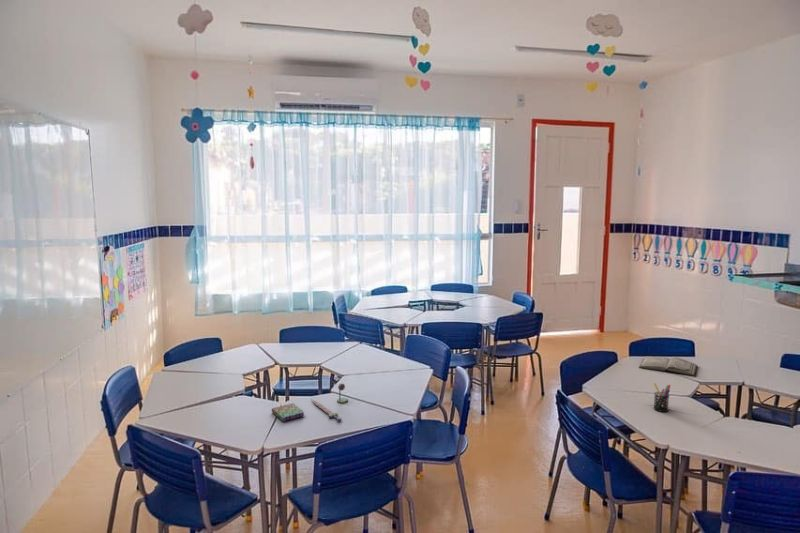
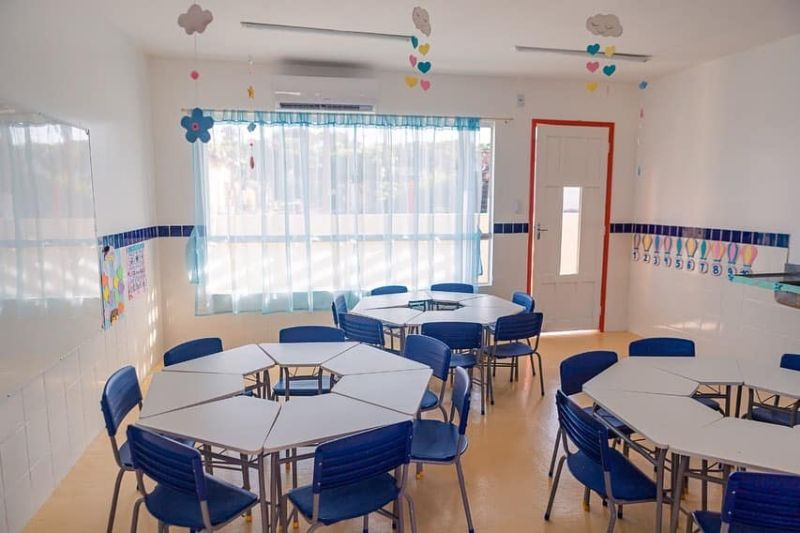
- pen holder (663, 396)
- board game (317, 402)
- diary (668, 363)
